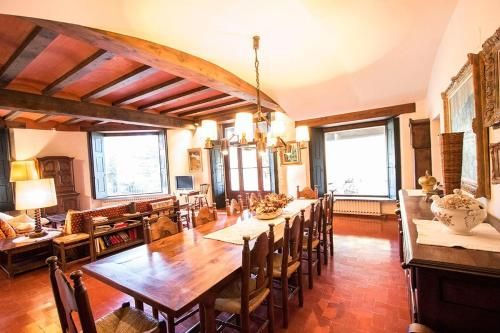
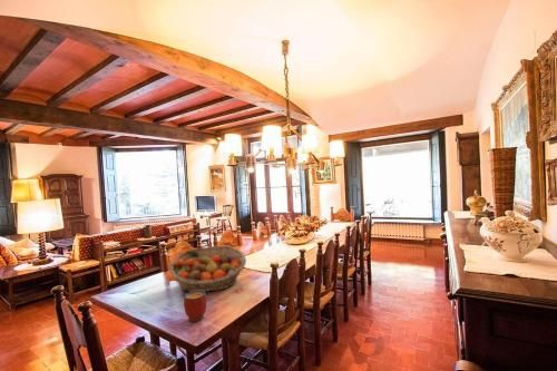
+ mug (195, 304)
+ fruit basket (208, 267)
